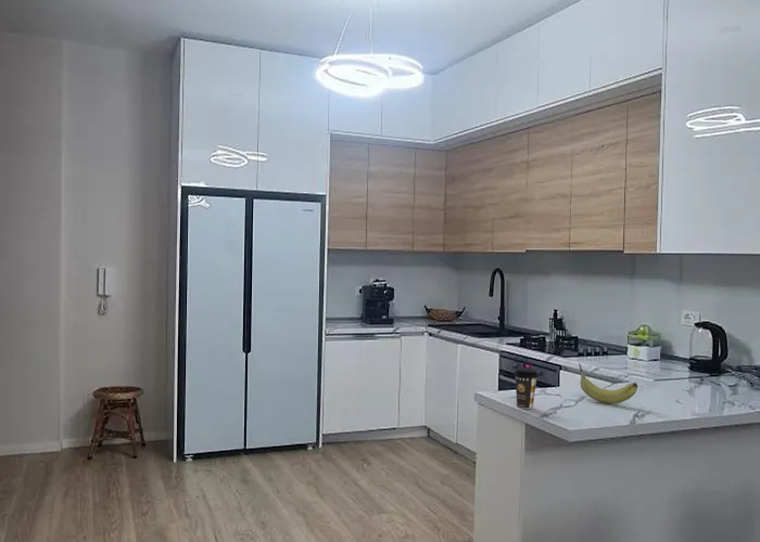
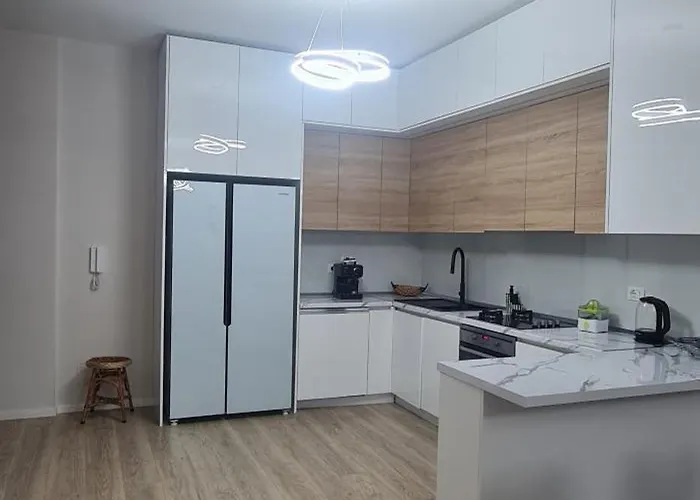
- coffee cup (525, 388)
- fruit (605, 389)
